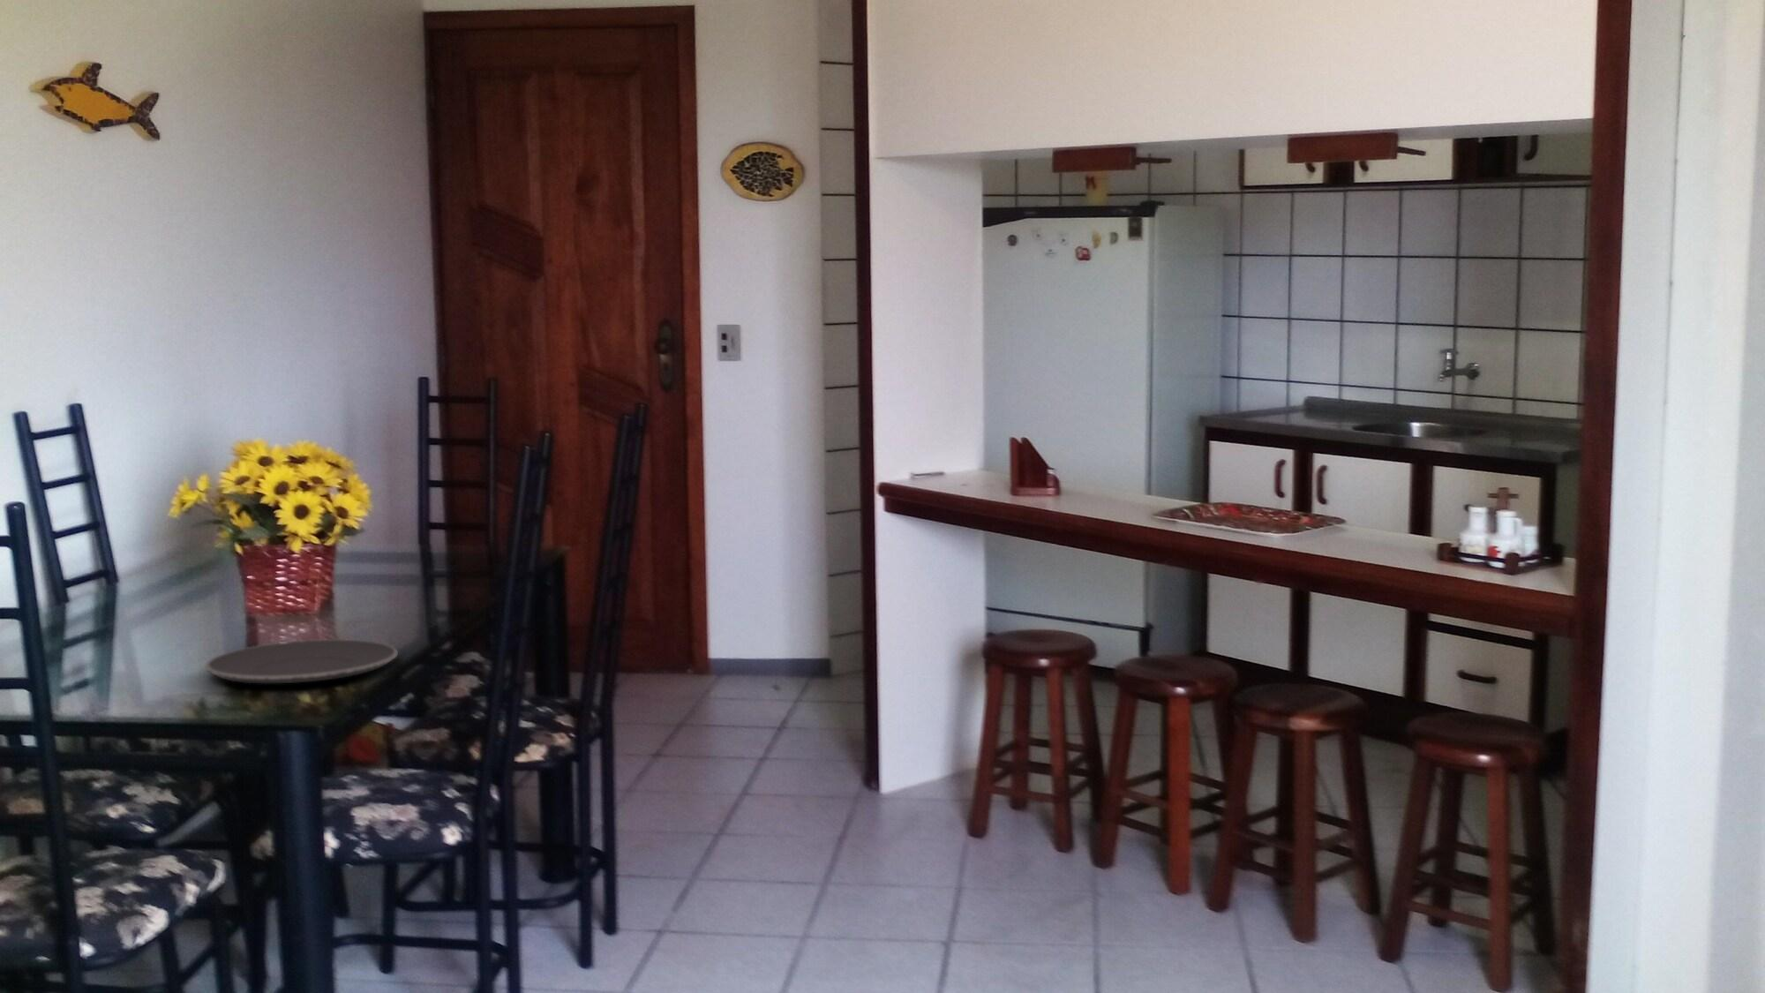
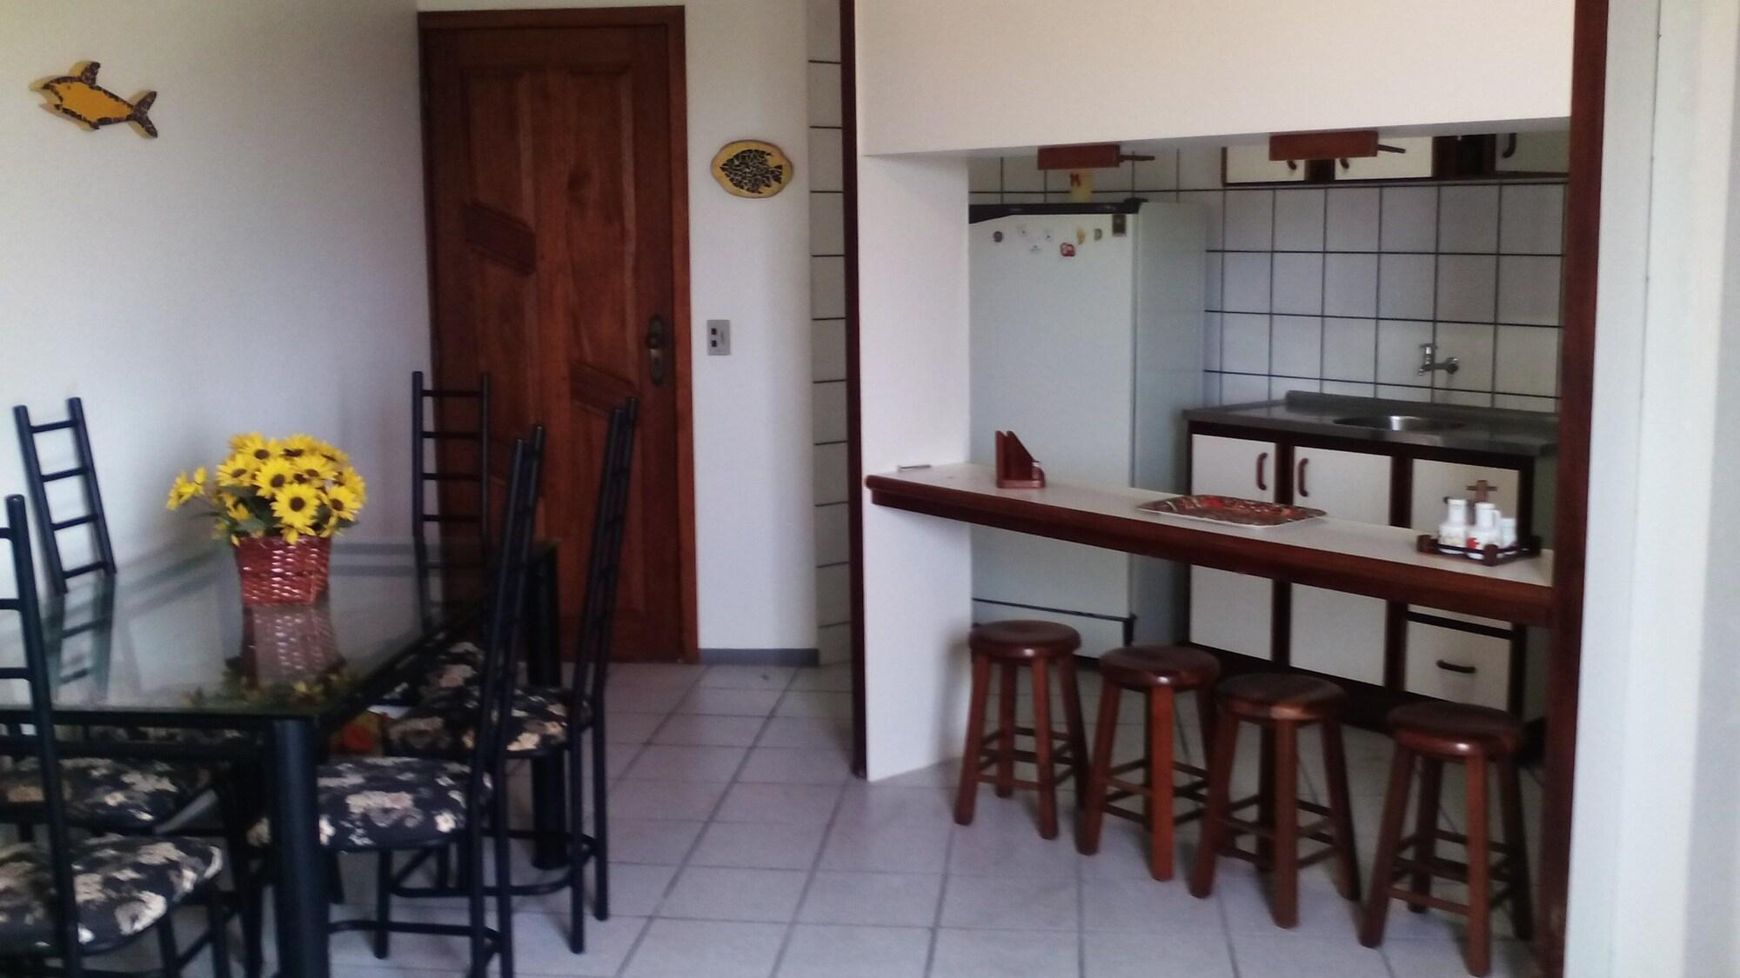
- plate (303, 663)
